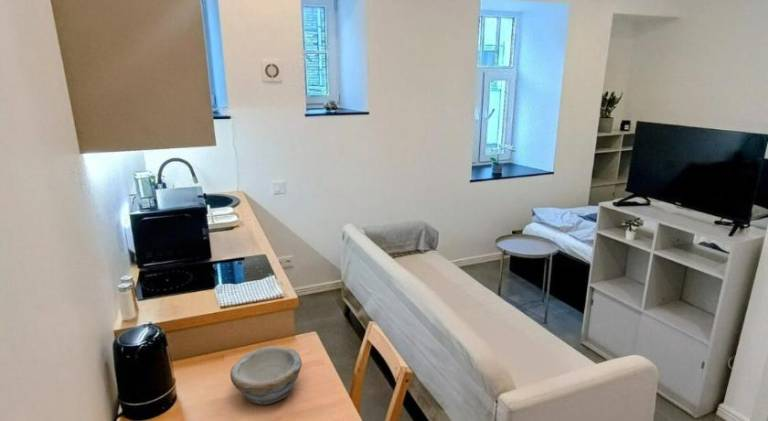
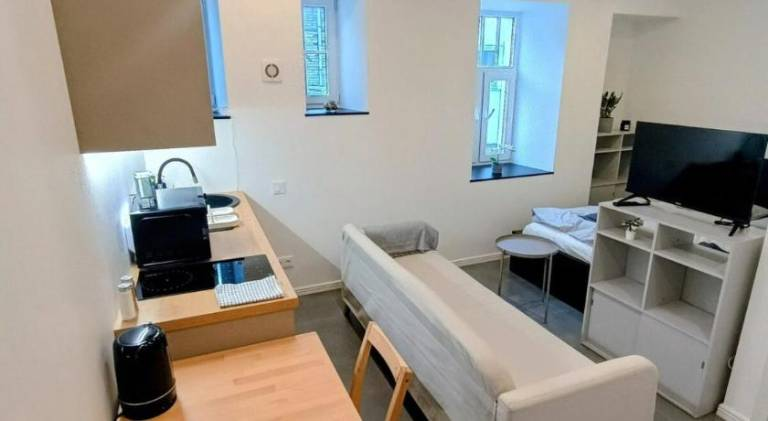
- bowl (267, 376)
